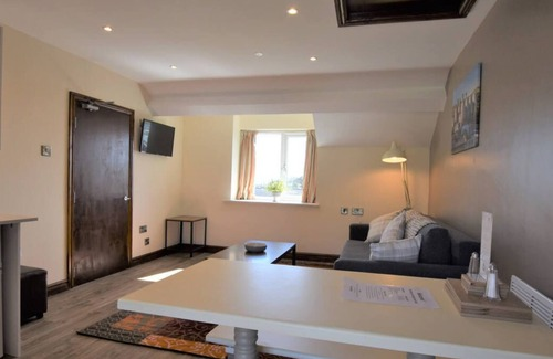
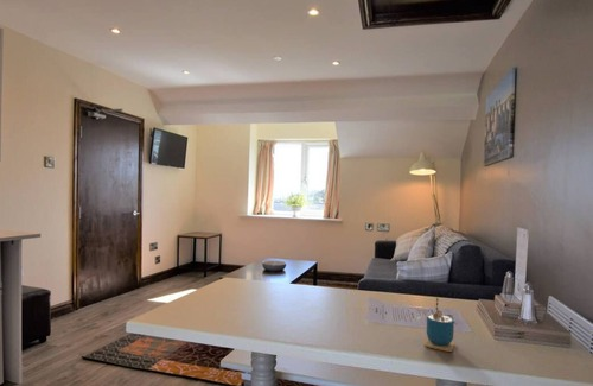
+ cup (440, 322)
